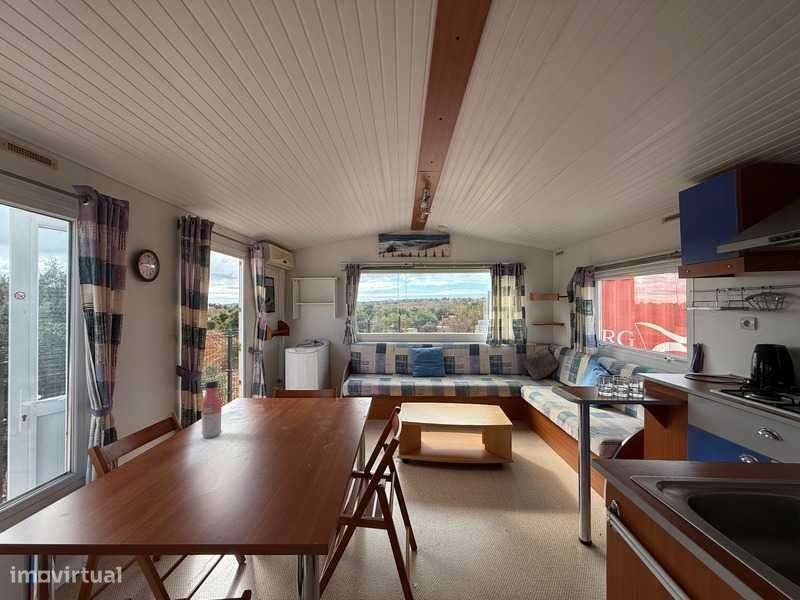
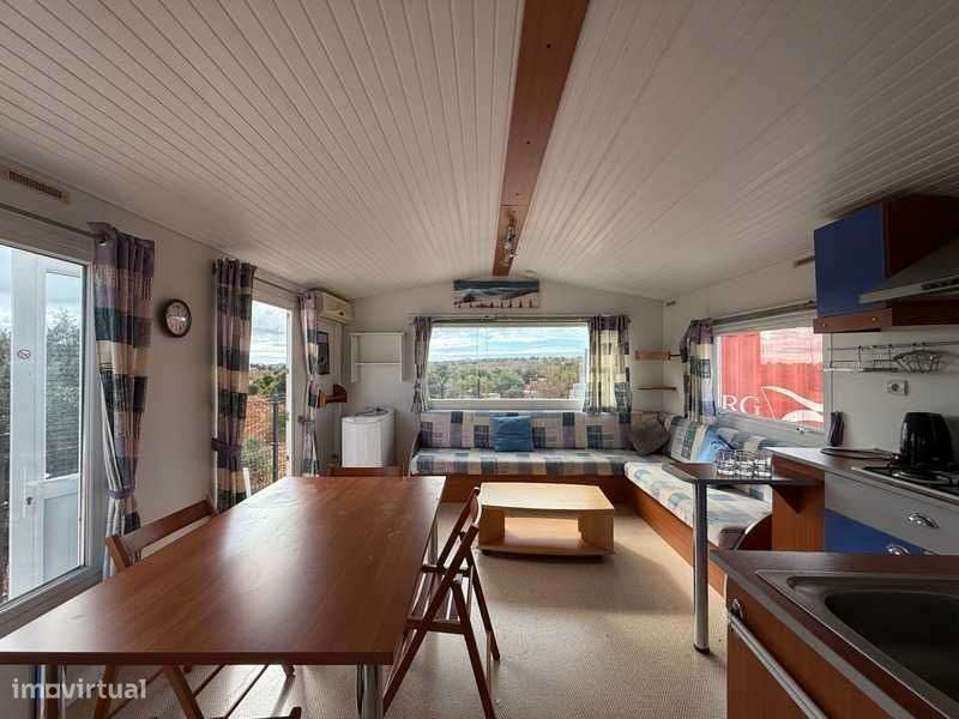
- water bottle (211, 408)
